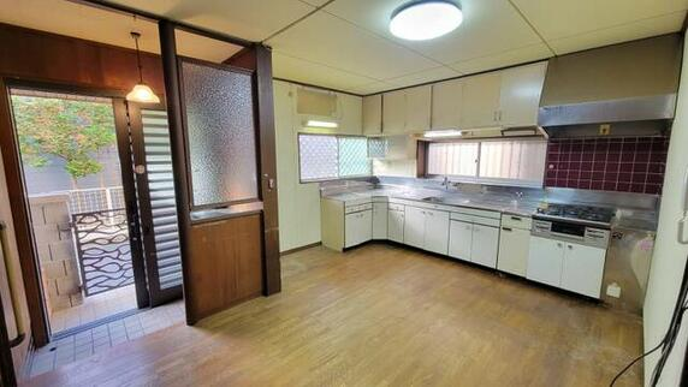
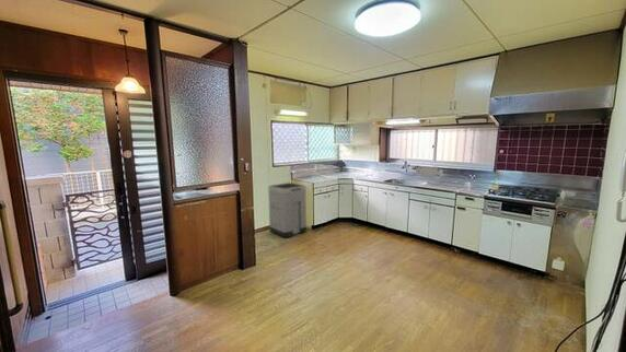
+ trash can (287, 208)
